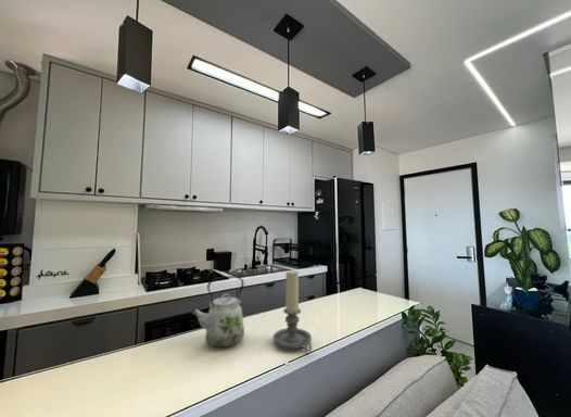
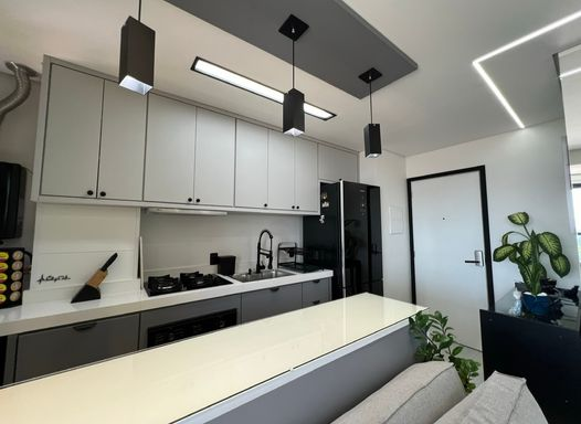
- candle holder (294, 306)
- kettle (218, 309)
